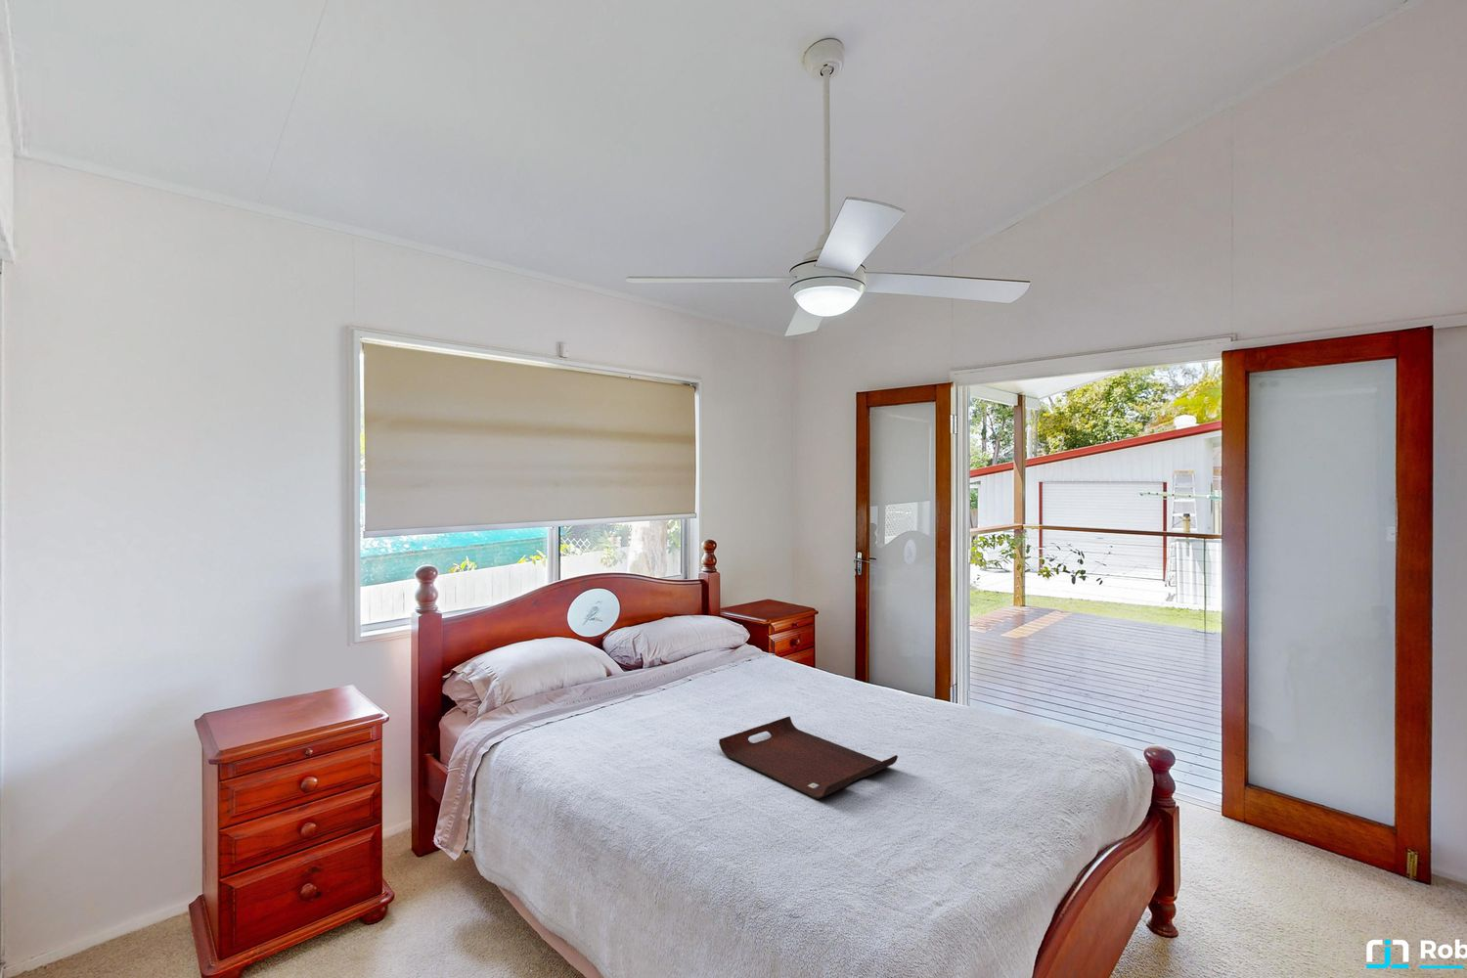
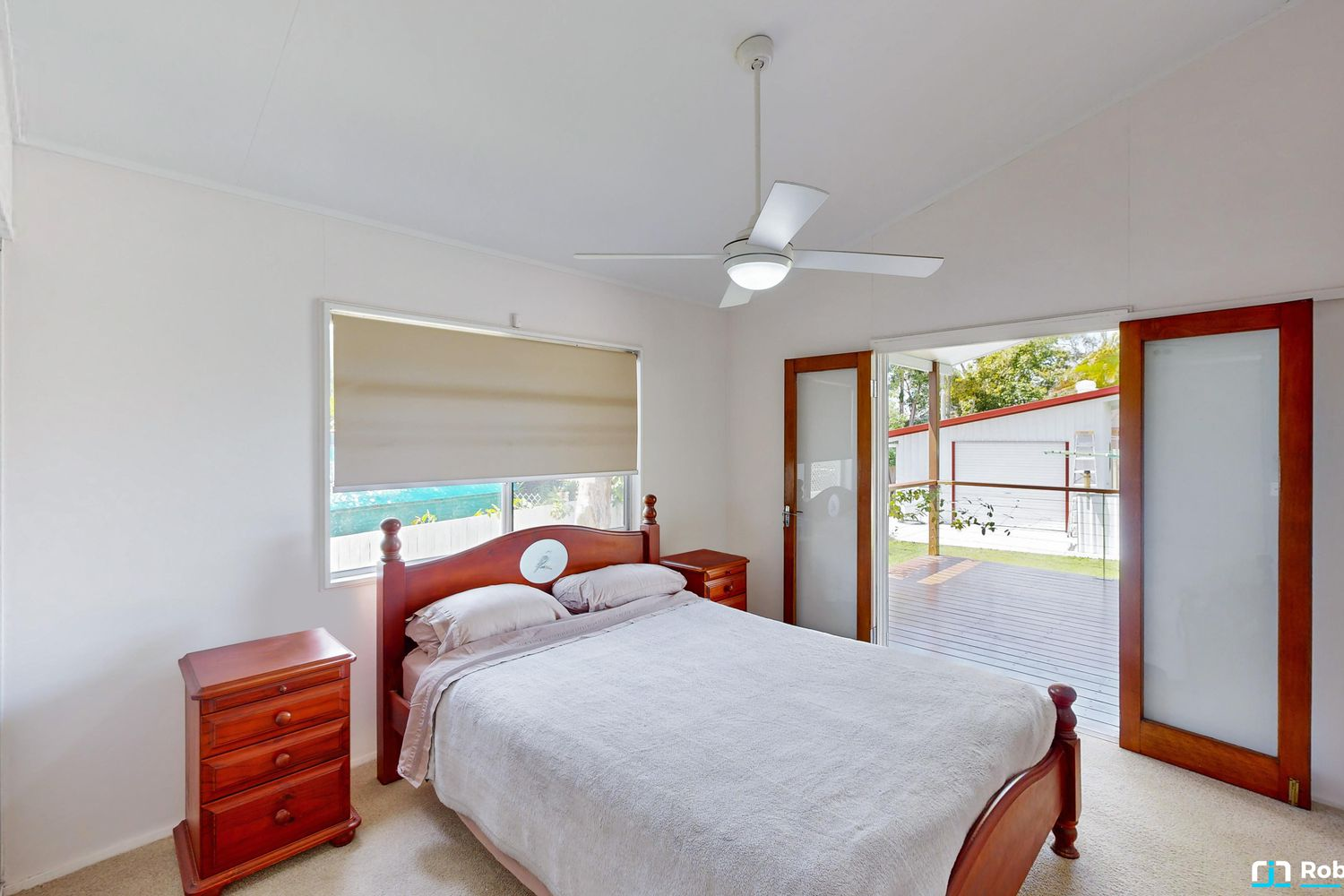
- serving tray (804, 754)
